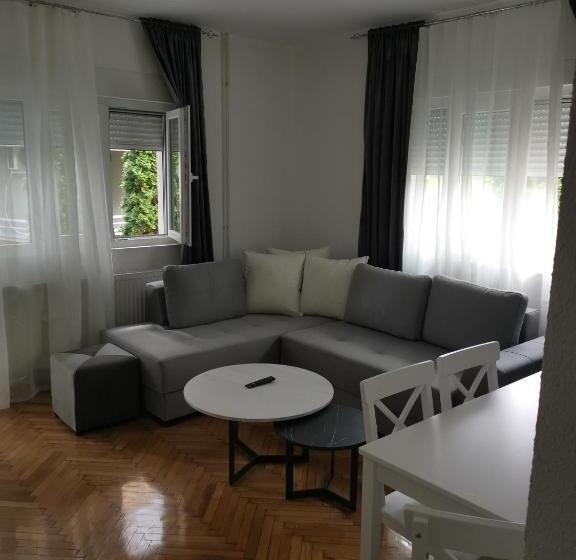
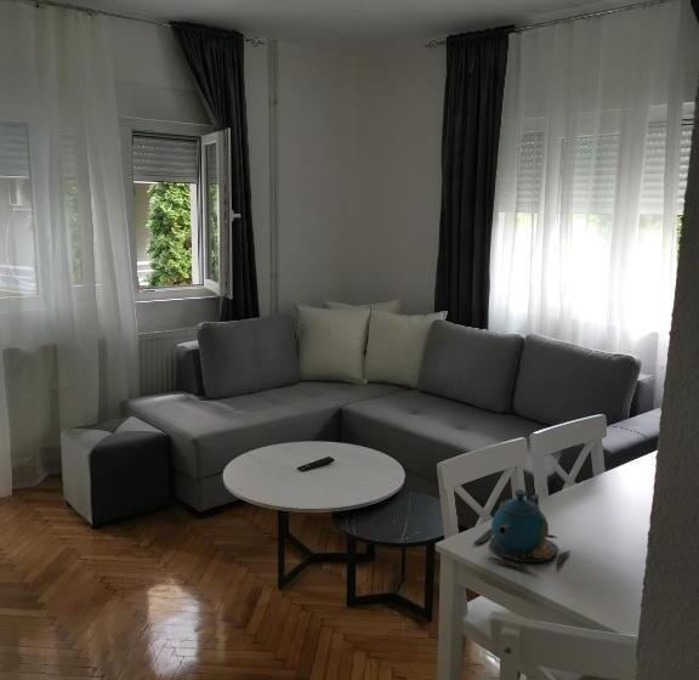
+ teapot (523, 518)
